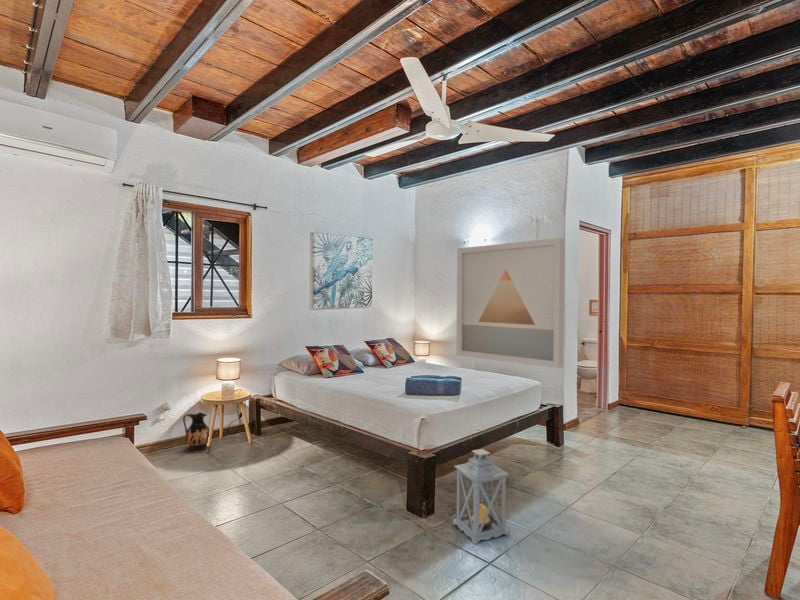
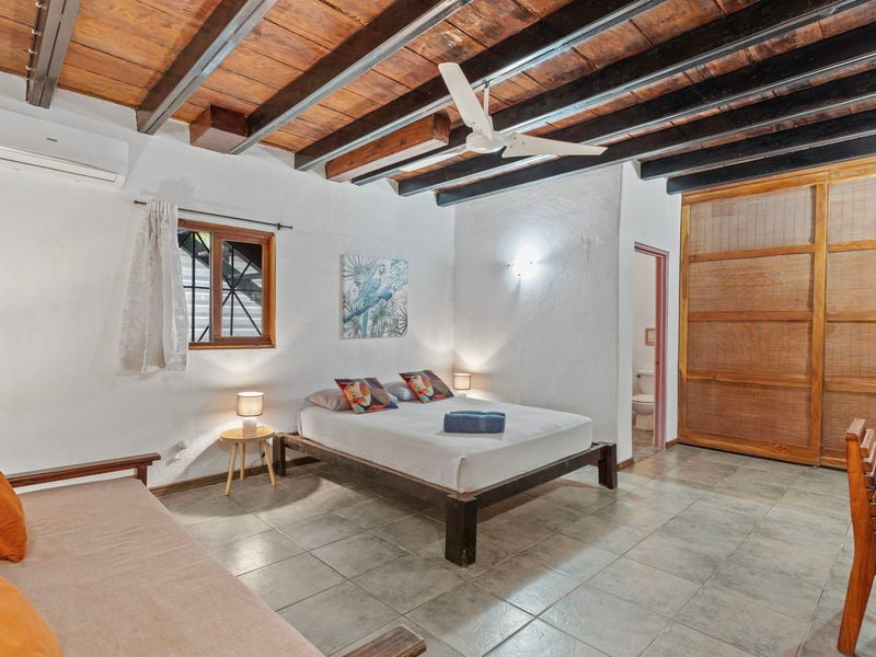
- wall art (505, 302)
- lantern (481, 490)
- ceramic jug (197, 430)
